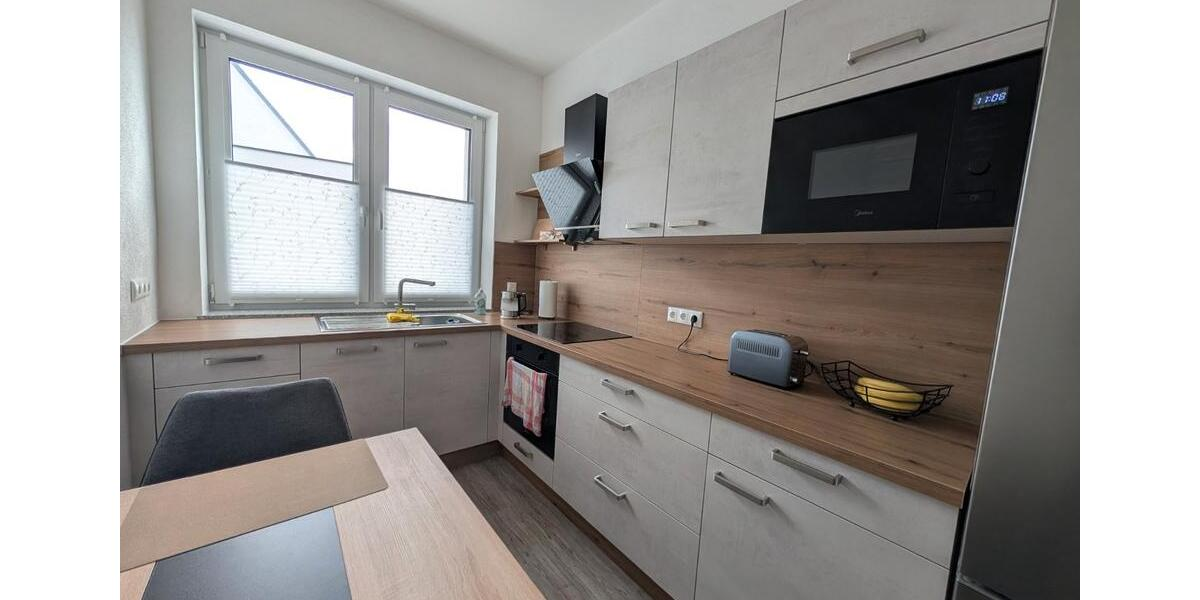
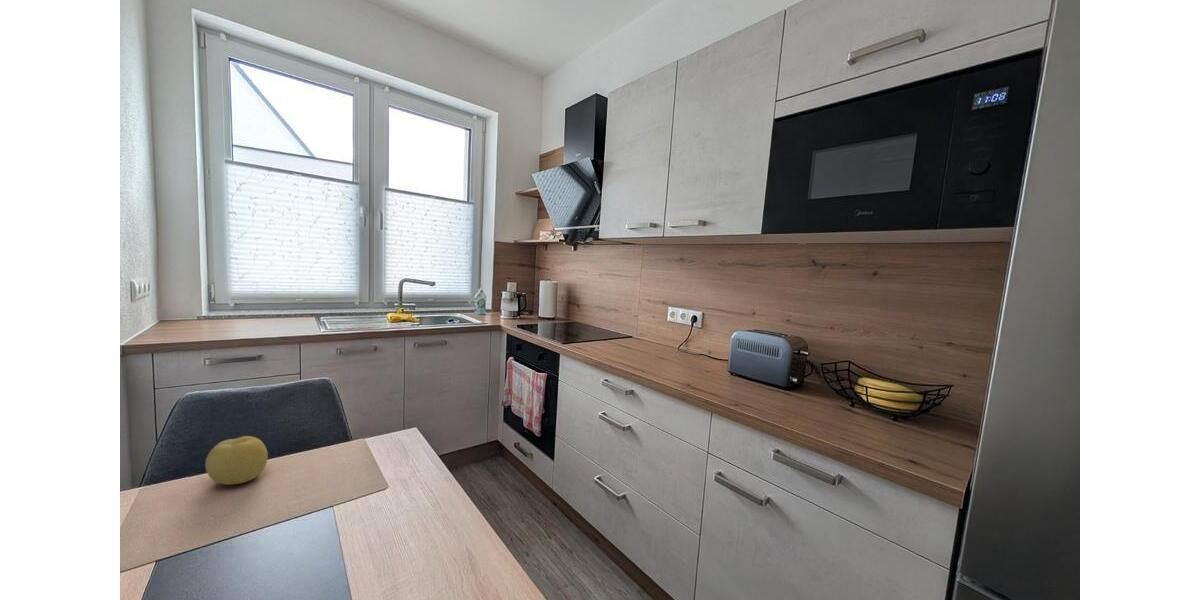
+ fruit (237, 459)
